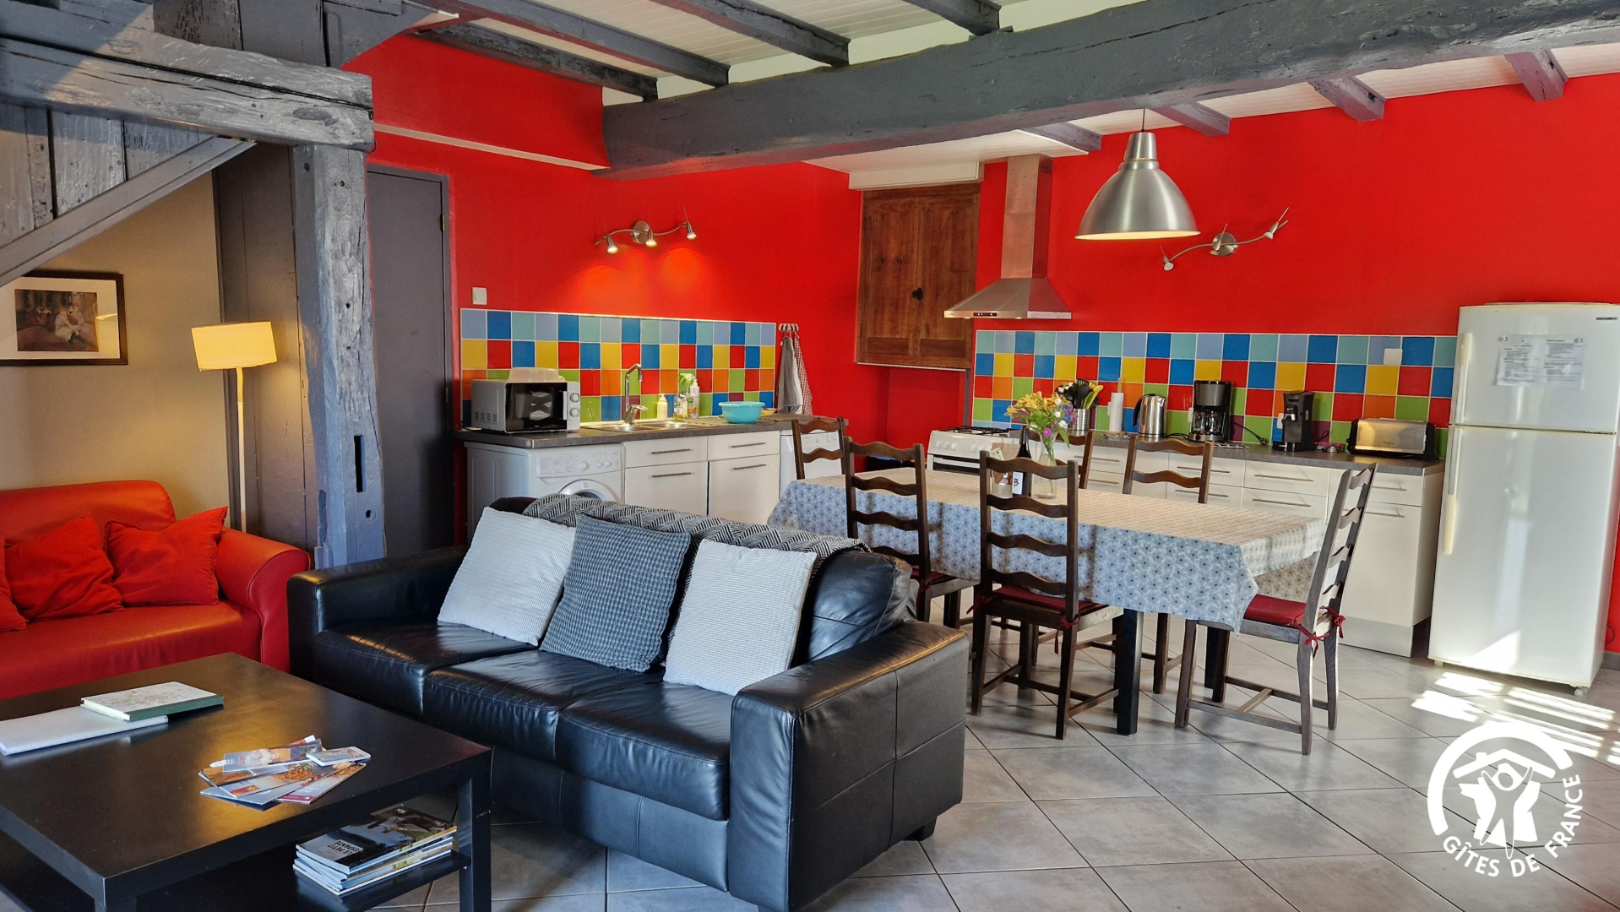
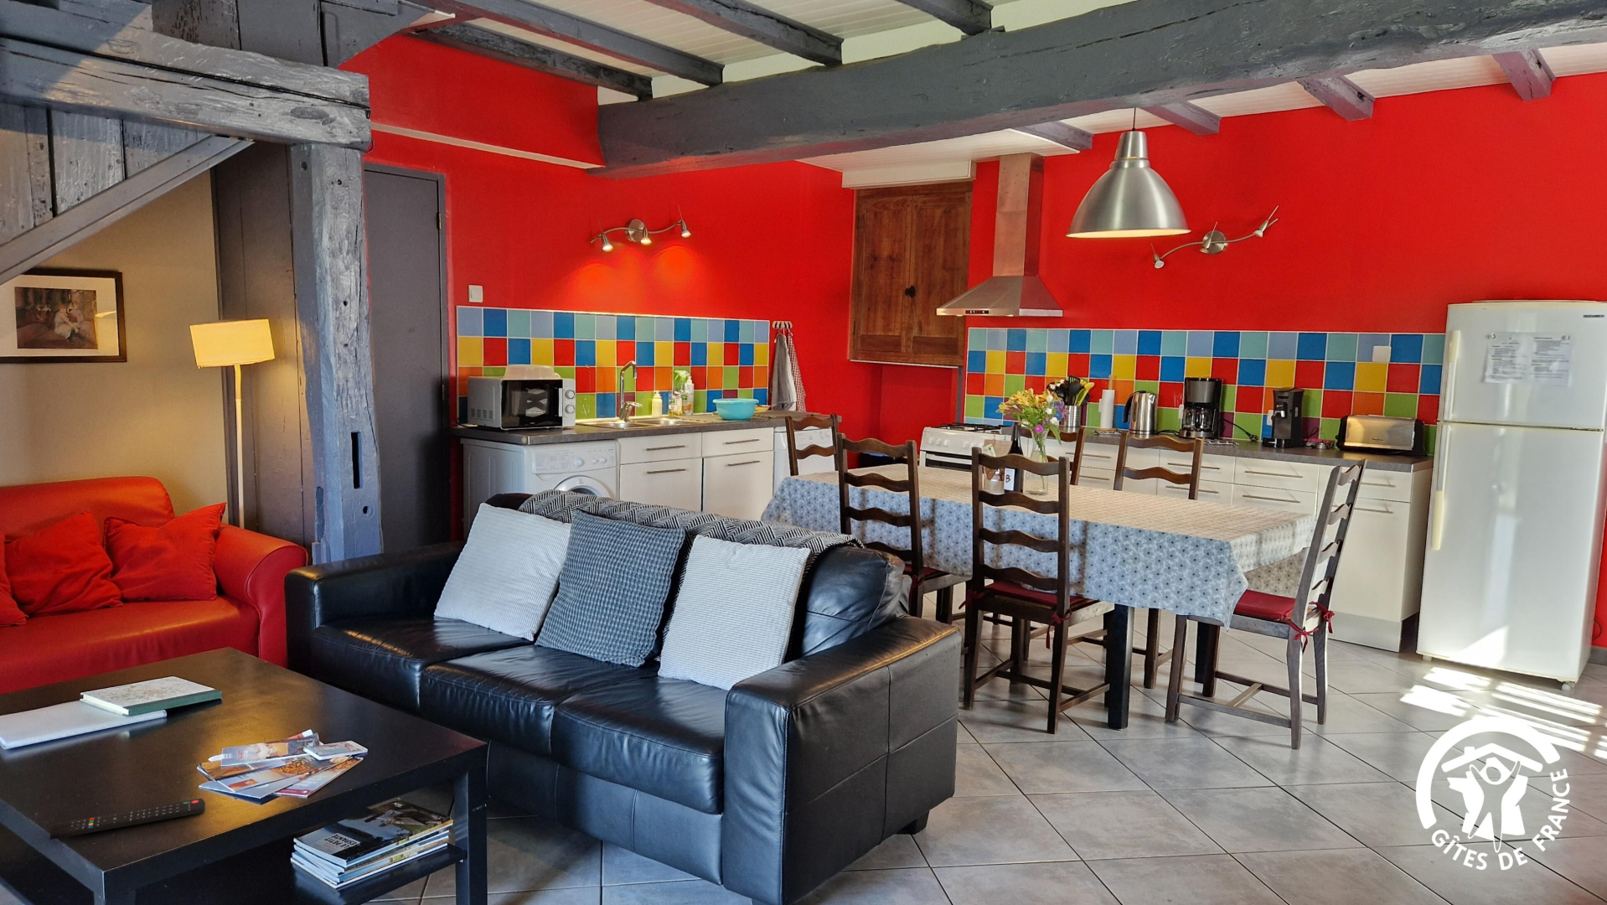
+ remote control (130, 819)
